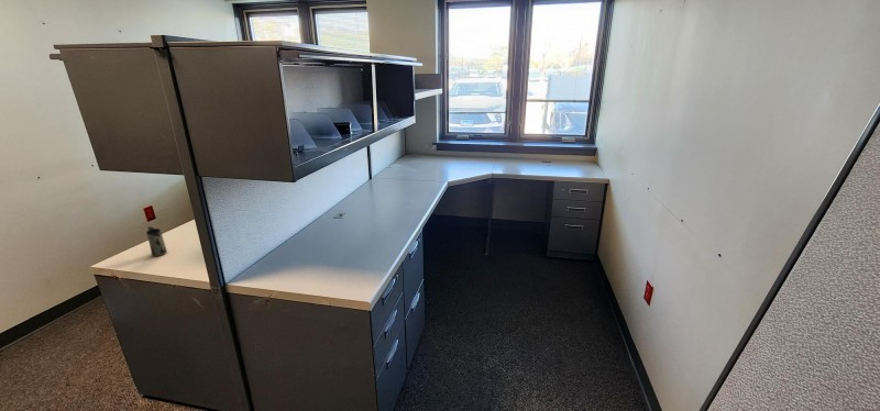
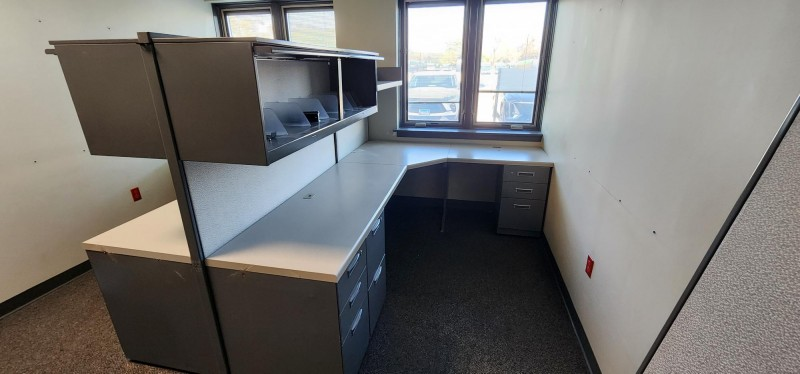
- mug (155, 241)
